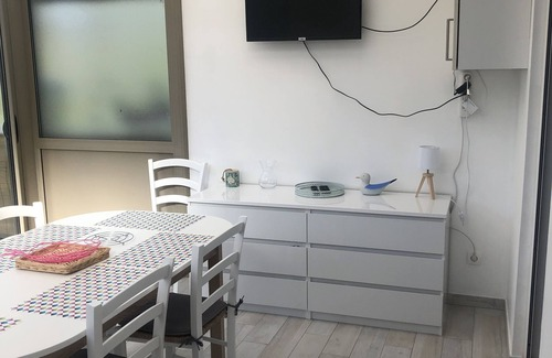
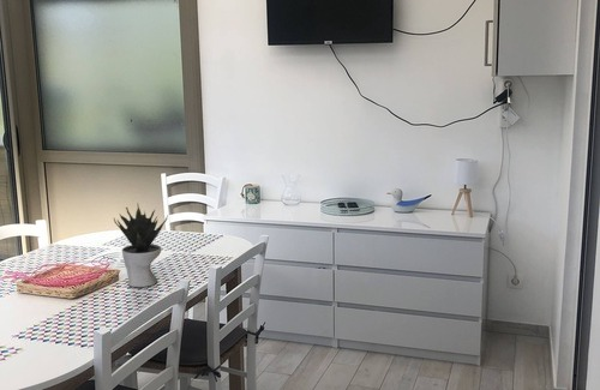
+ potted plant (140, 242)
